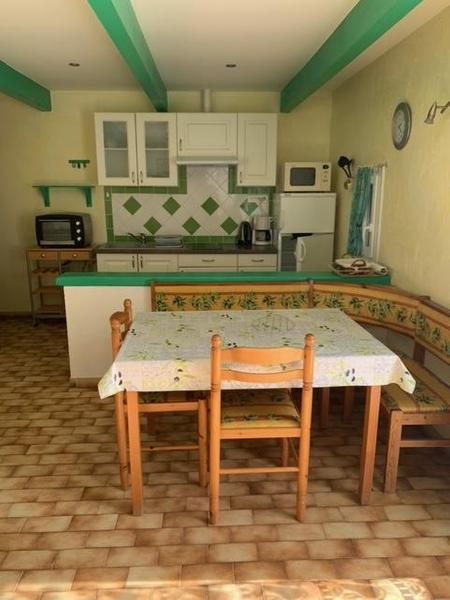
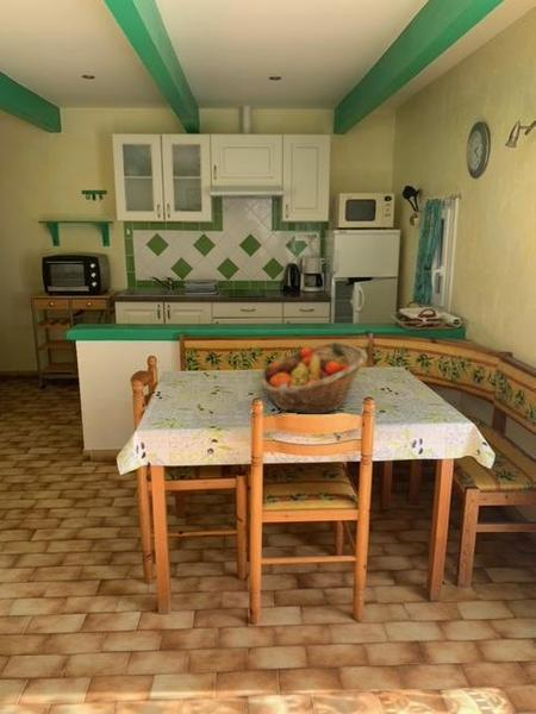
+ fruit basket (312, 375)
